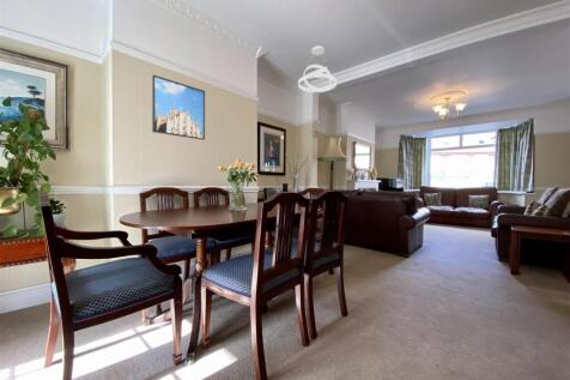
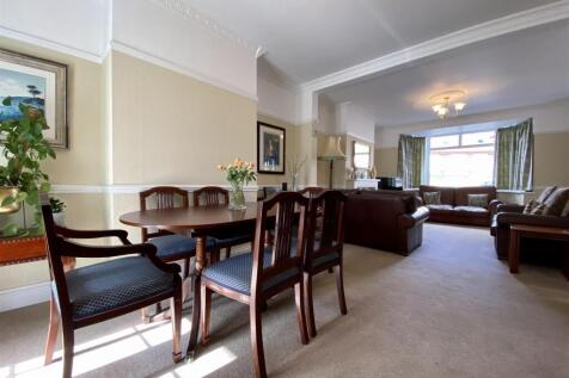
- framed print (180, 109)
- pendant light (317, 67)
